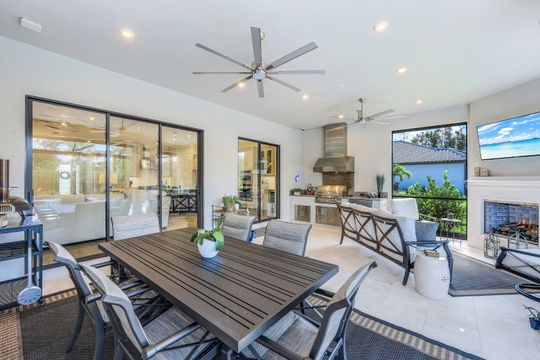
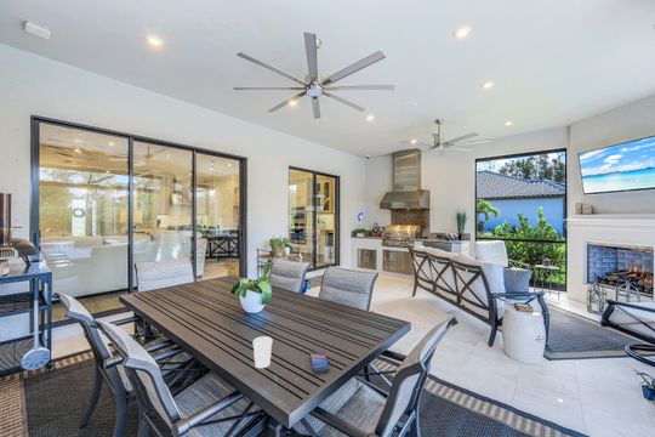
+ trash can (262, 351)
+ smartphone (319, 362)
